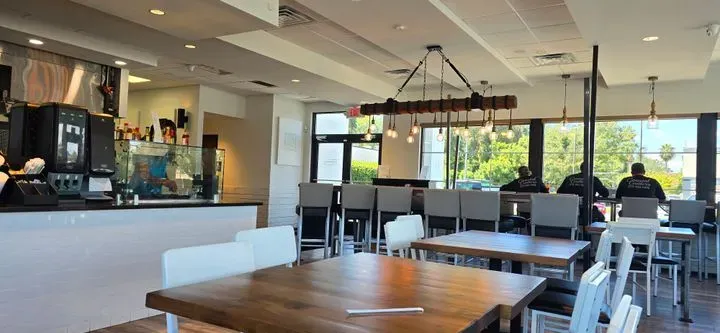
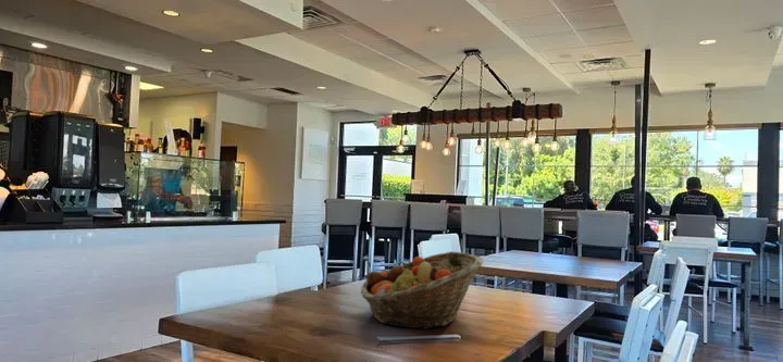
+ fruit basket (420, 285)
